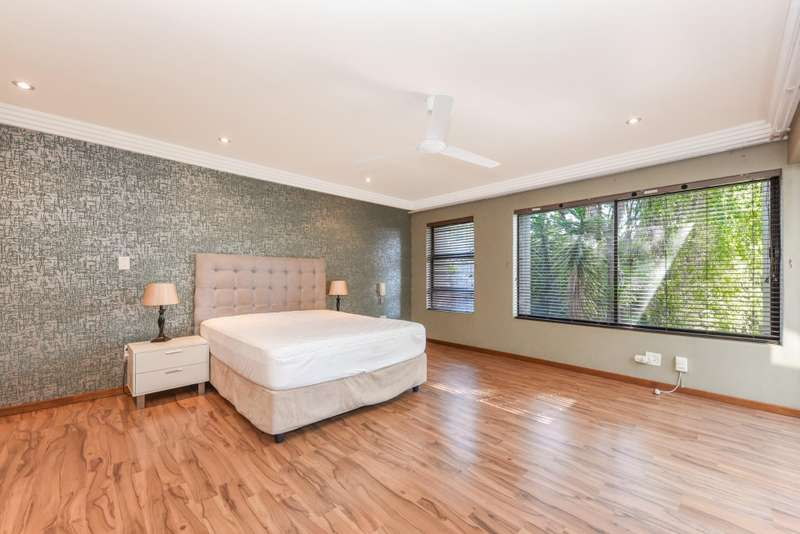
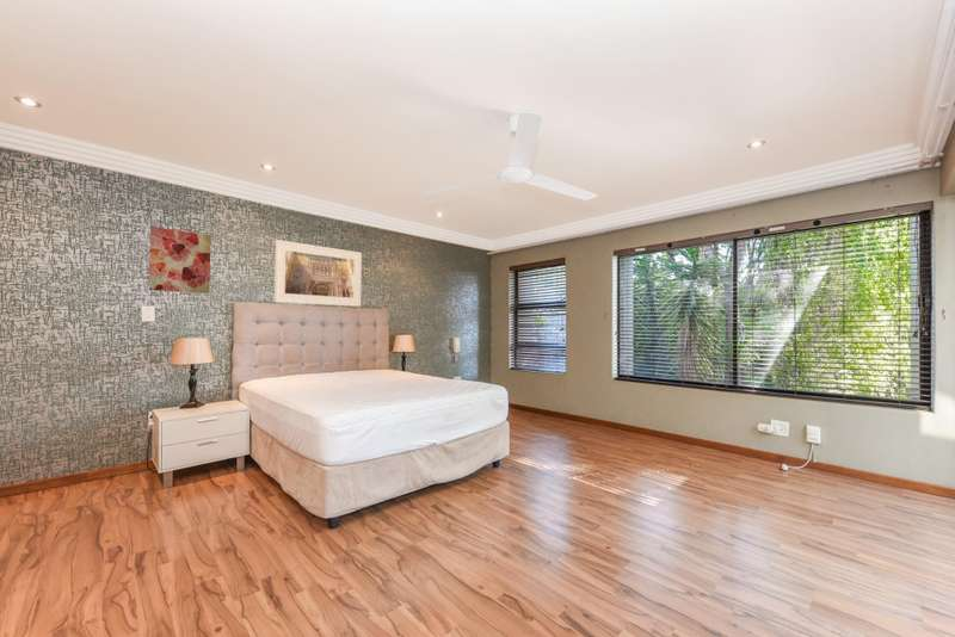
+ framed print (321, 276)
+ wall art (180, 261)
